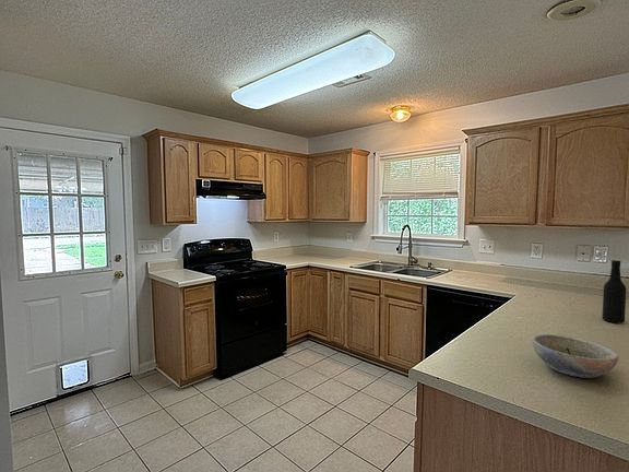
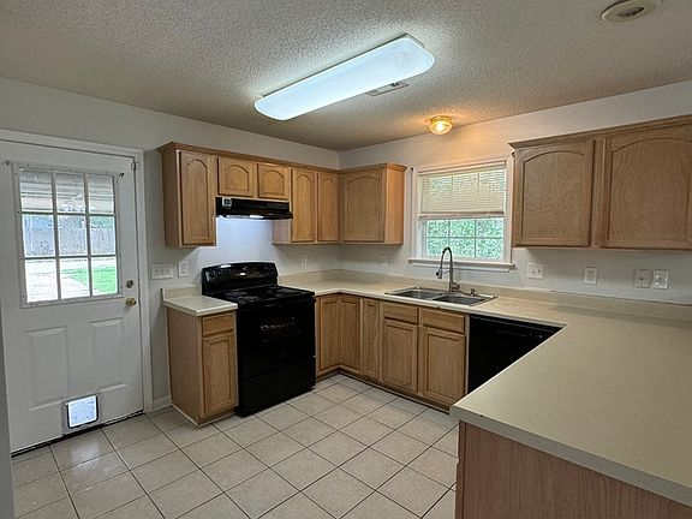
- bottle (614, 291)
- bowl (571, 356)
